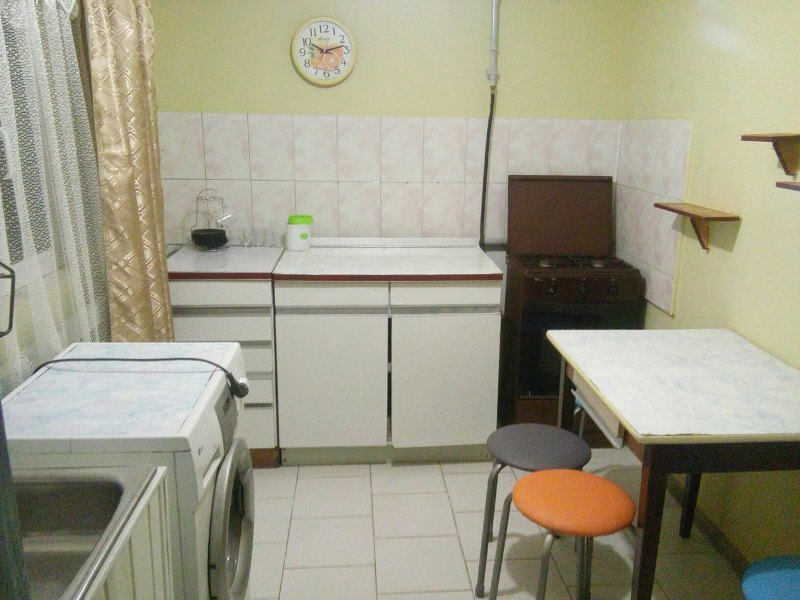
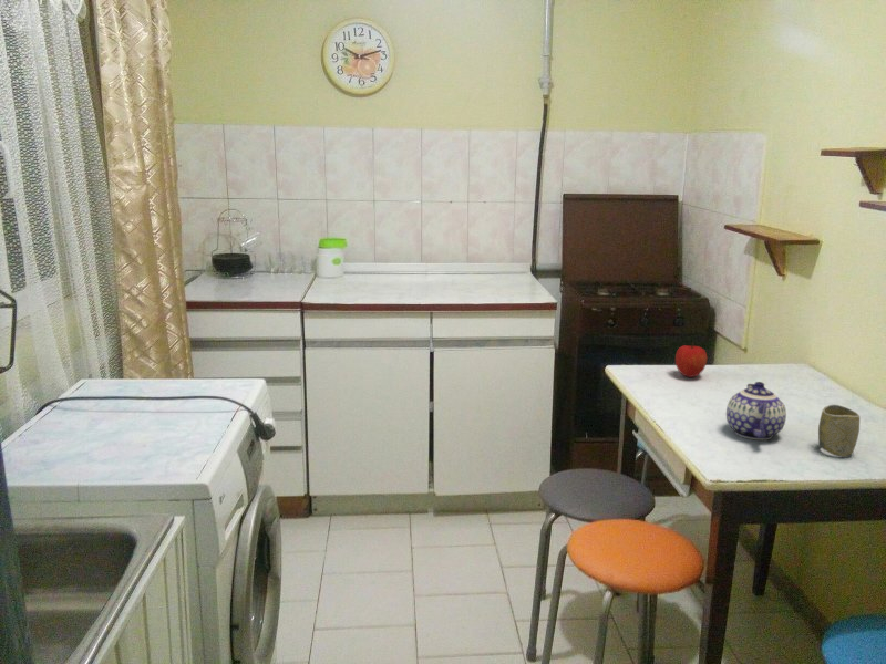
+ teapot (756, 407)
+ cup (838, 430)
+ fruit (690, 360)
